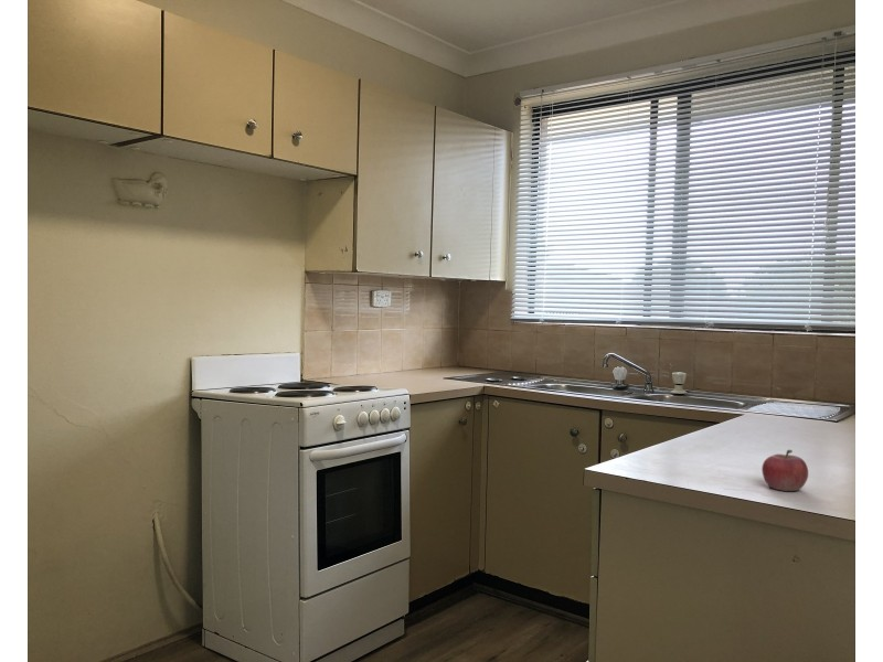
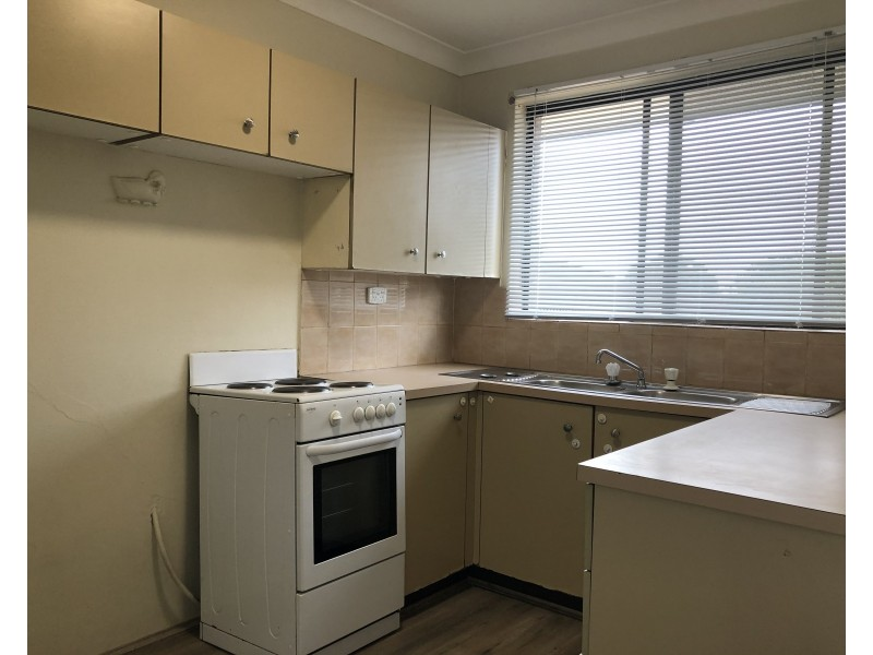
- fruit (785, 468)
